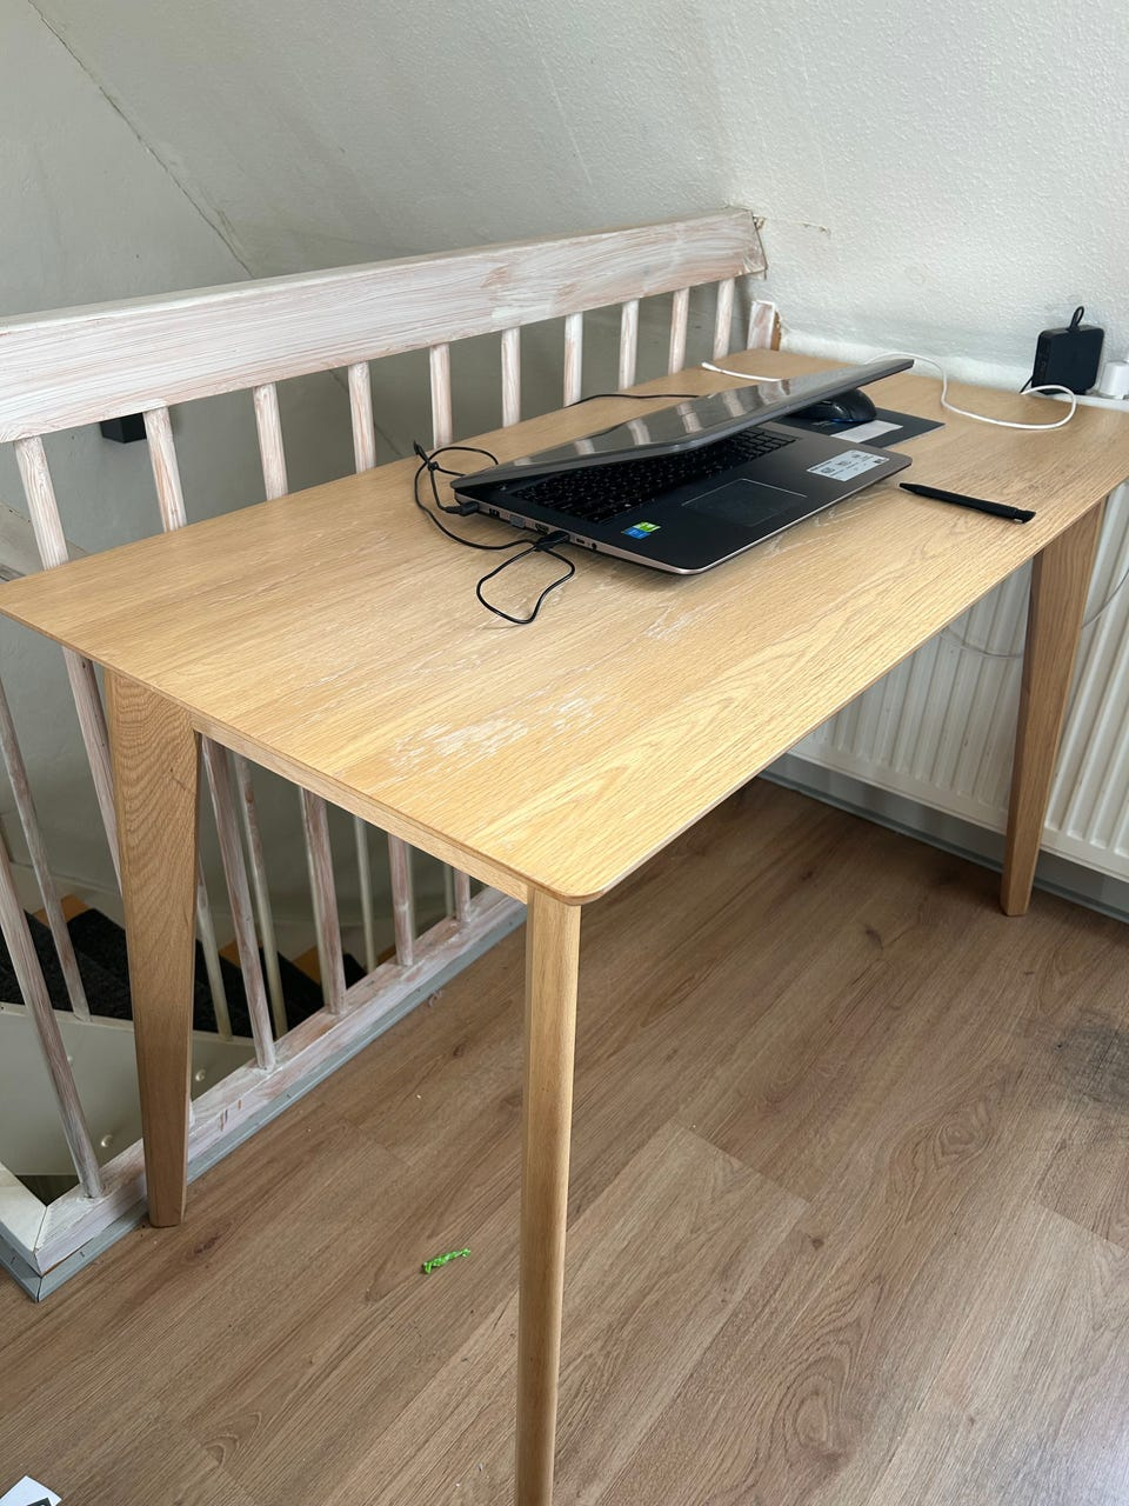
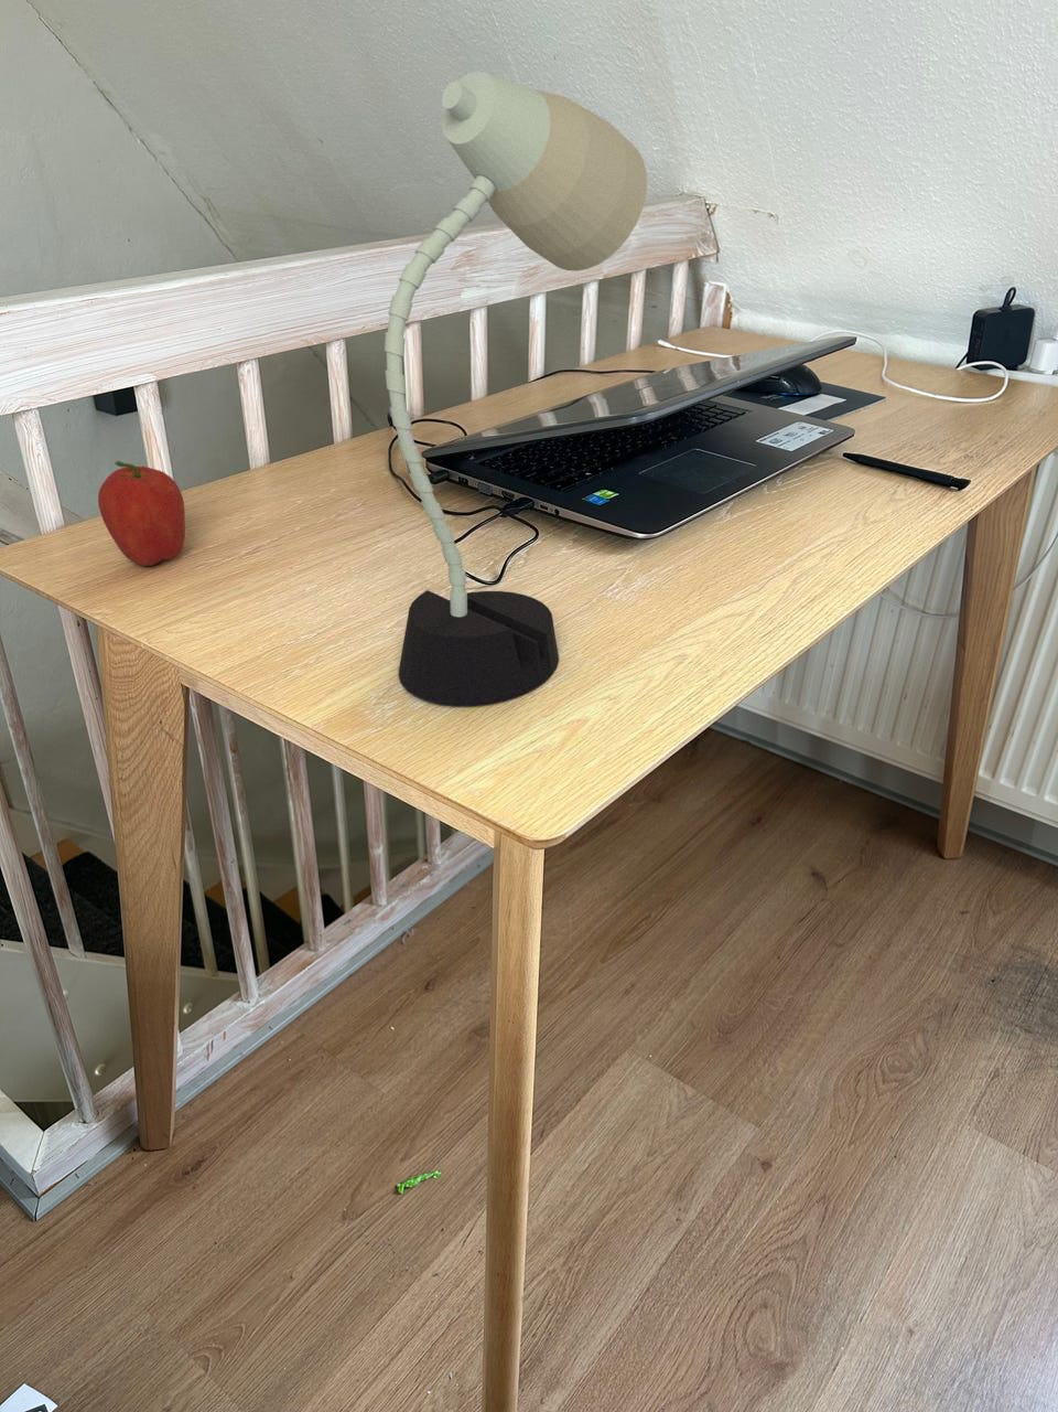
+ fruit (142, 509)
+ desk lamp (411, 426)
